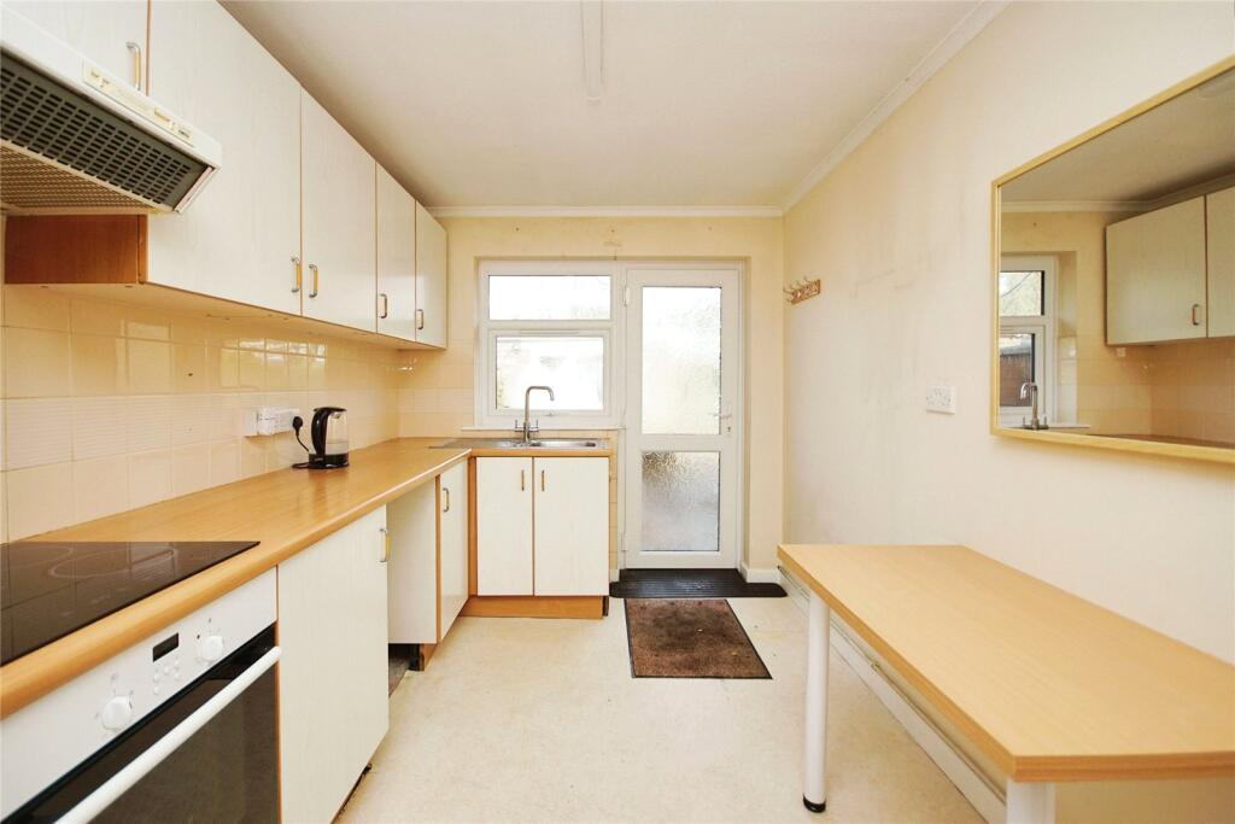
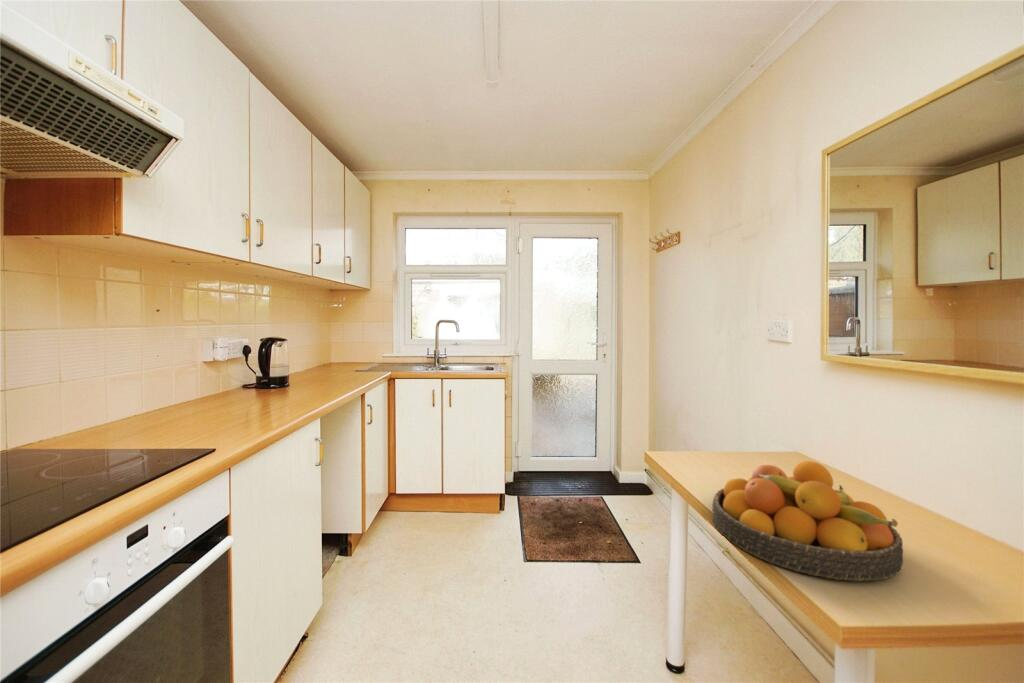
+ fruit bowl (796, 502)
